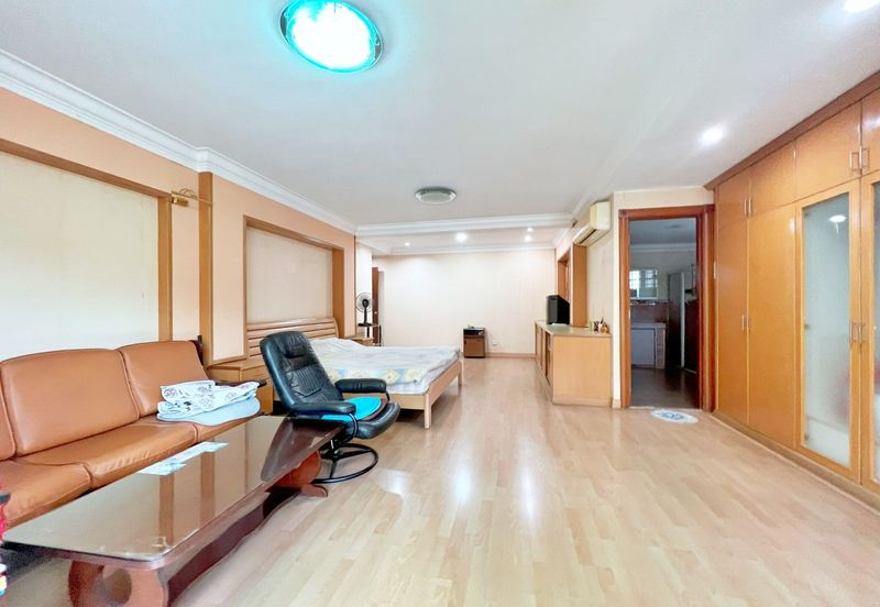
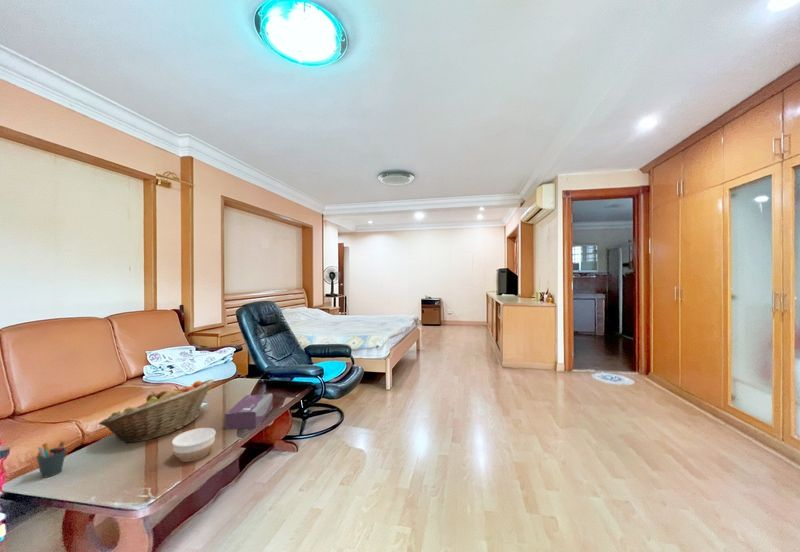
+ fruit basket (163, 406)
+ bowl (194, 445)
+ pen holder (51, 457)
+ tissue box (250, 410)
